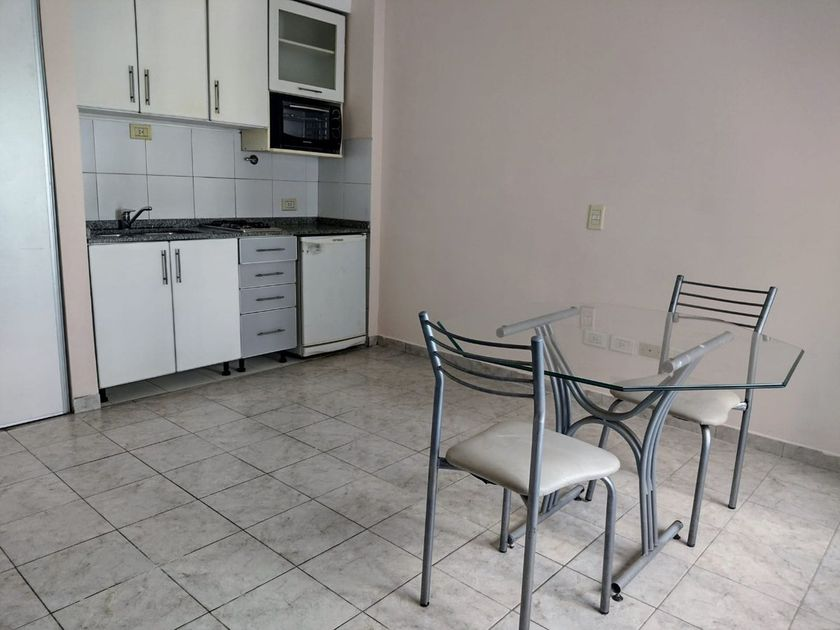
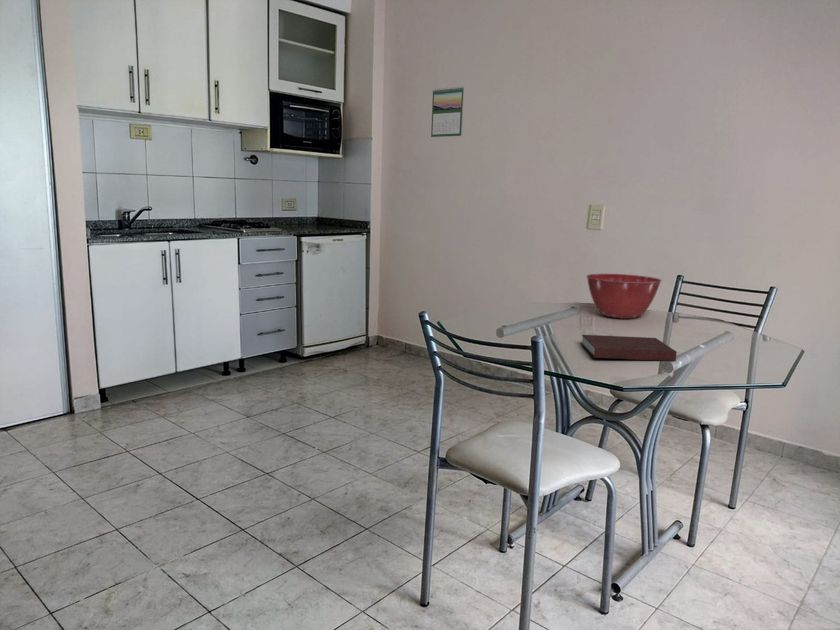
+ calendar (447, 111)
+ notebook (626, 347)
+ mixing bowl (621, 296)
